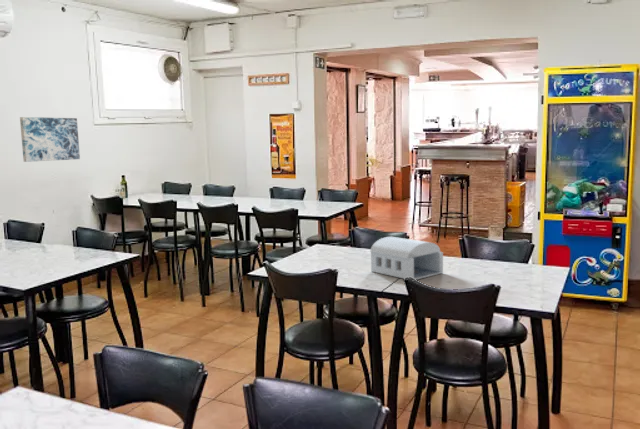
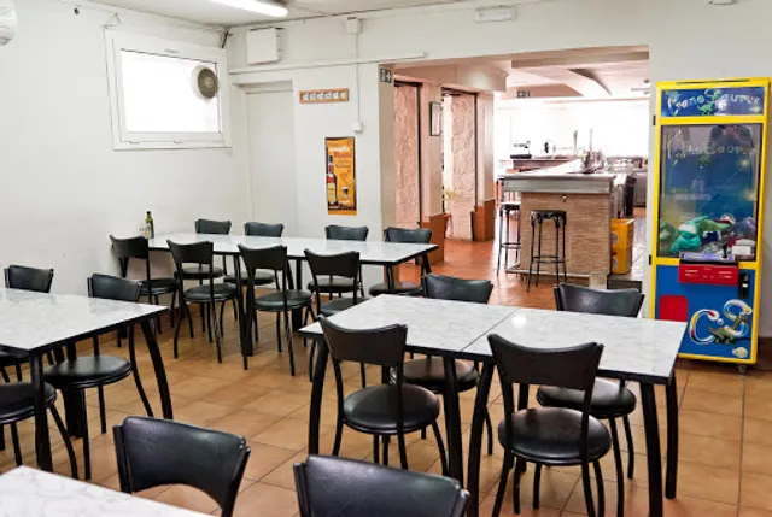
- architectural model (406, 256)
- wall art (51, 139)
